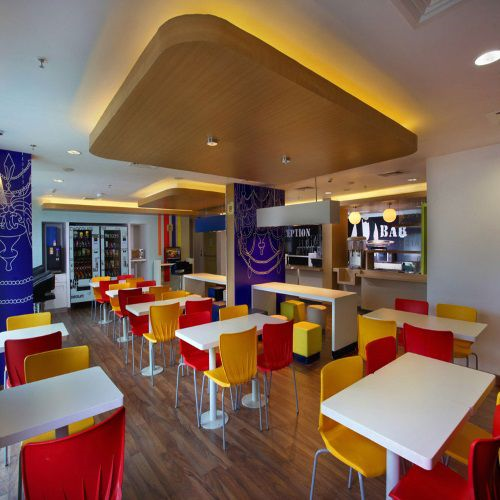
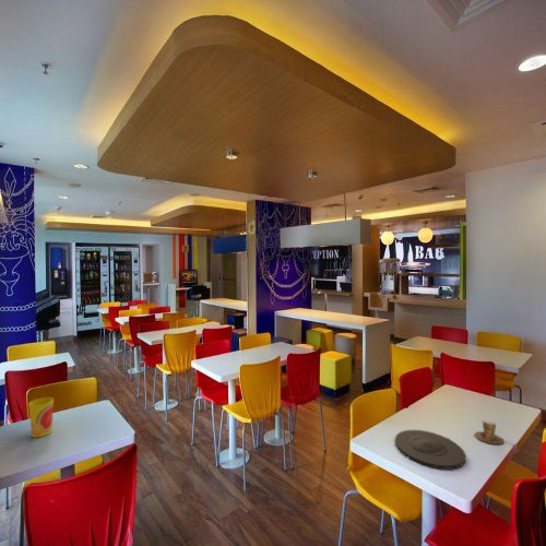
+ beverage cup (488, 428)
+ cup (41, 417)
+ plate (428, 444)
